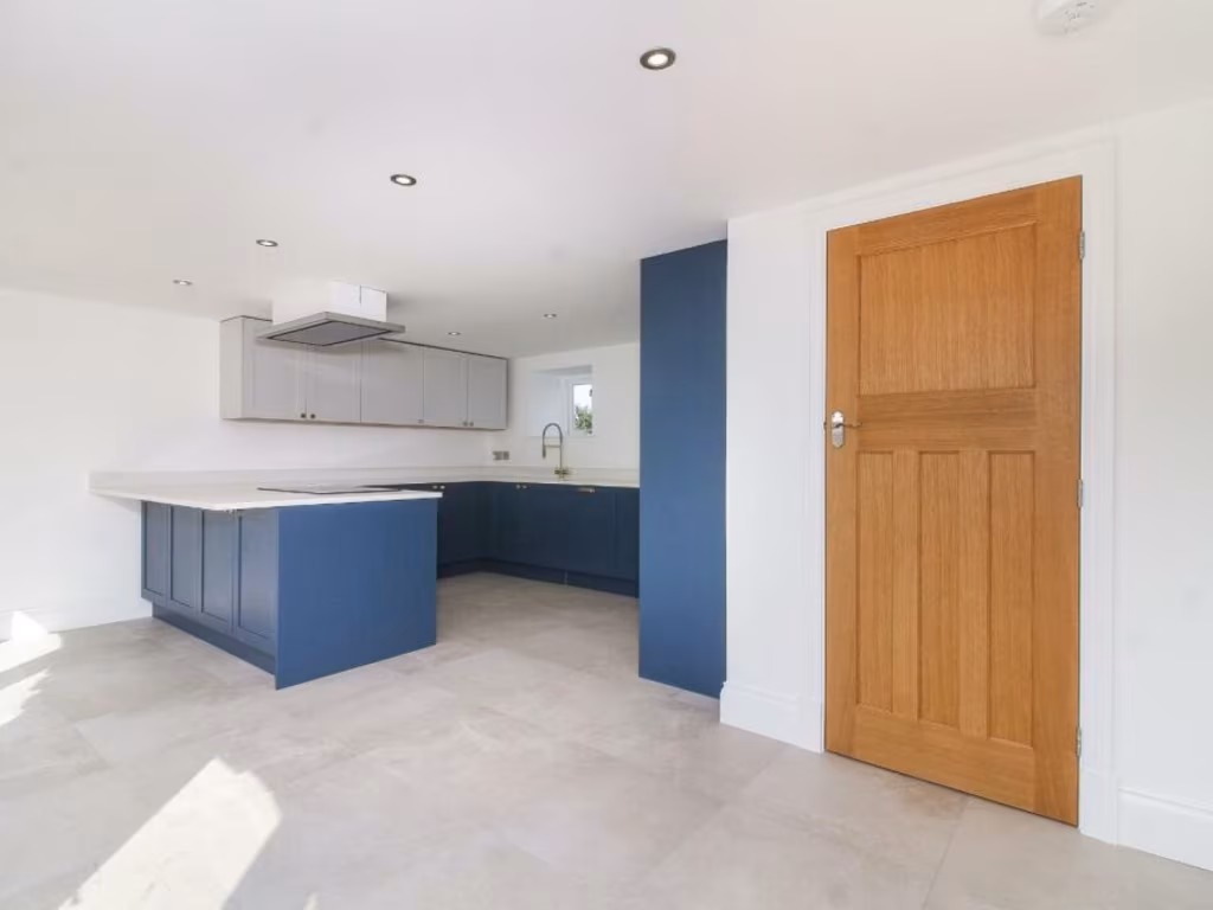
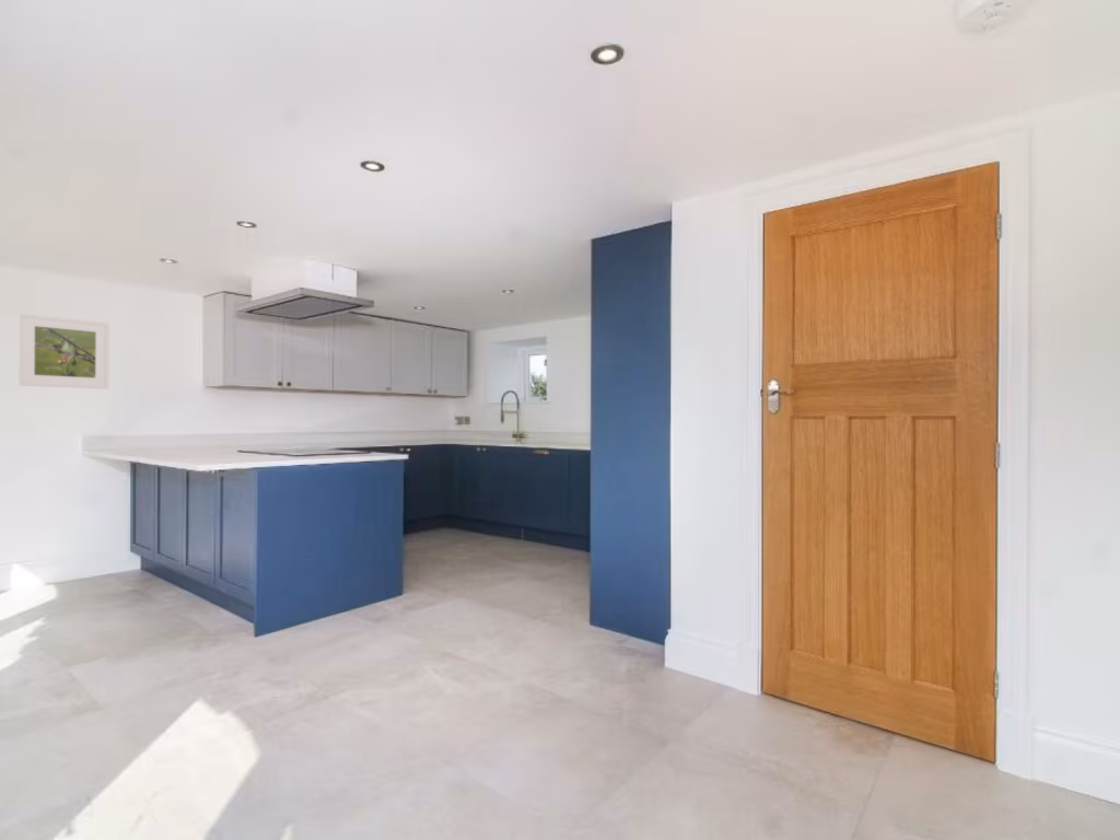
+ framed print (66, 352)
